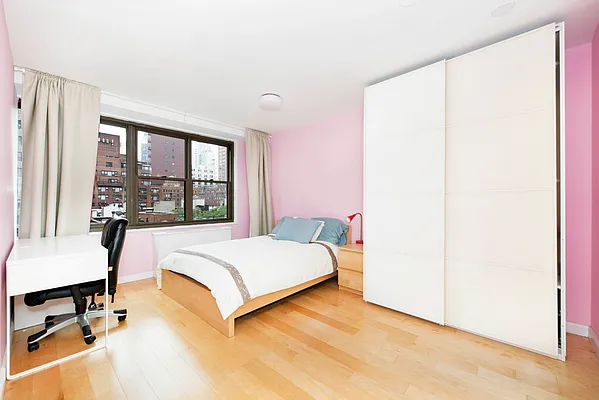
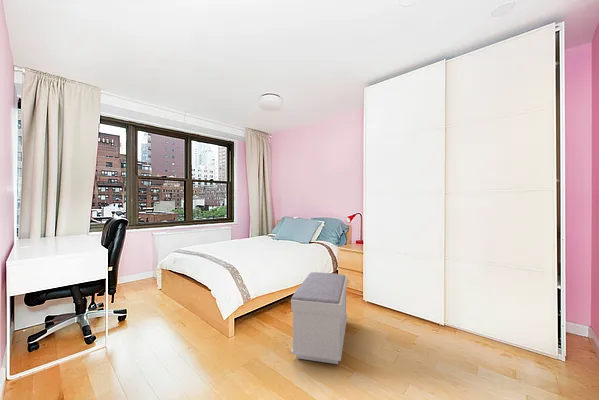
+ bench (322, 310)
